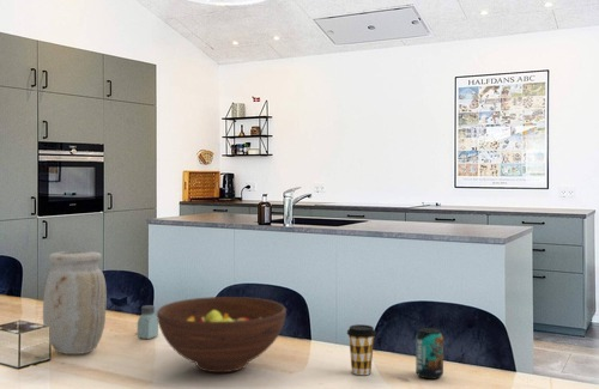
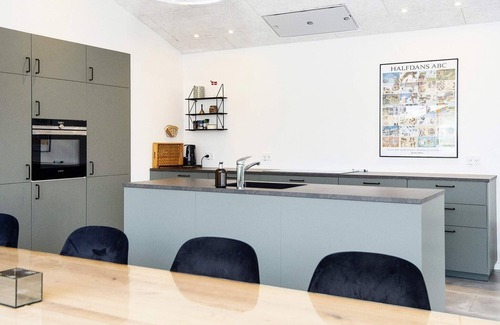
- beverage can (429, 352)
- coffee cup (361, 350)
- saltshaker (147, 321)
- fruit bowl (222, 336)
- vase (74, 300)
